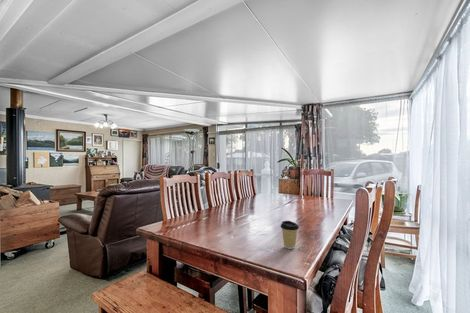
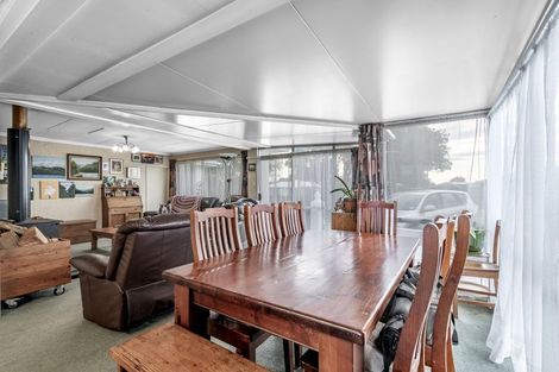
- coffee cup (289, 234)
